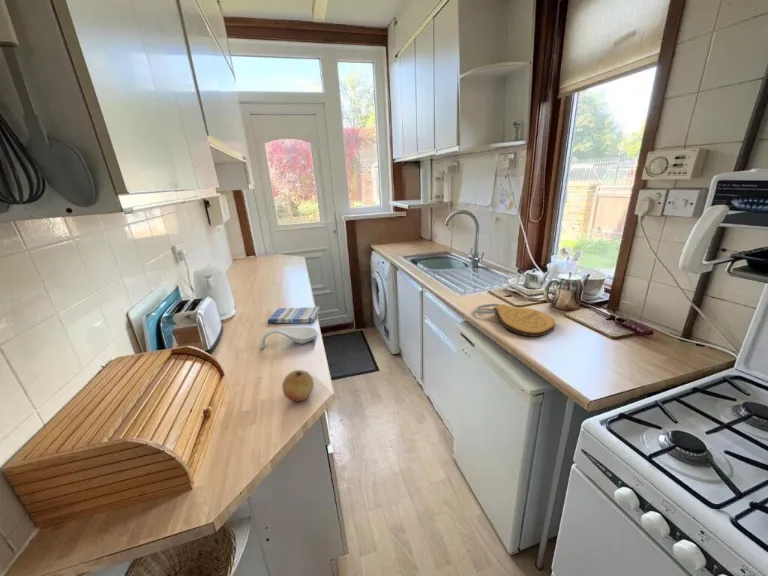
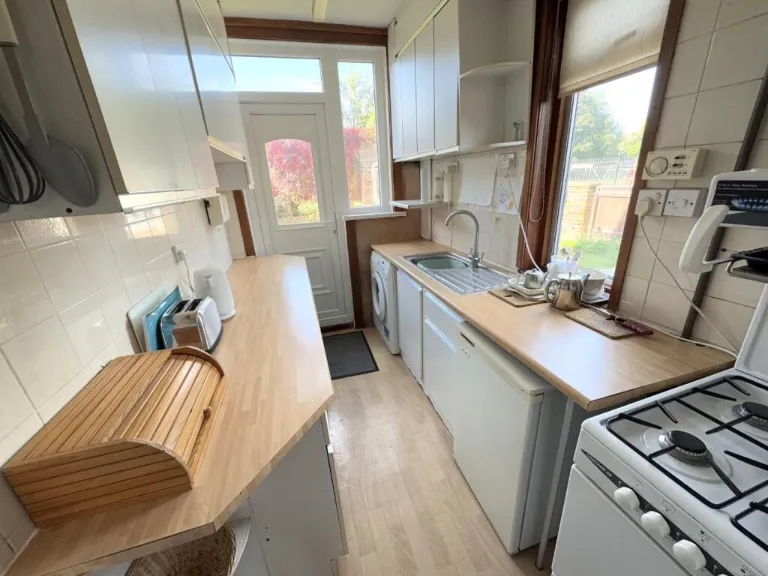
- spoon rest (289, 335)
- key chain (510, 314)
- dish towel (294, 314)
- fruit (298, 383)
